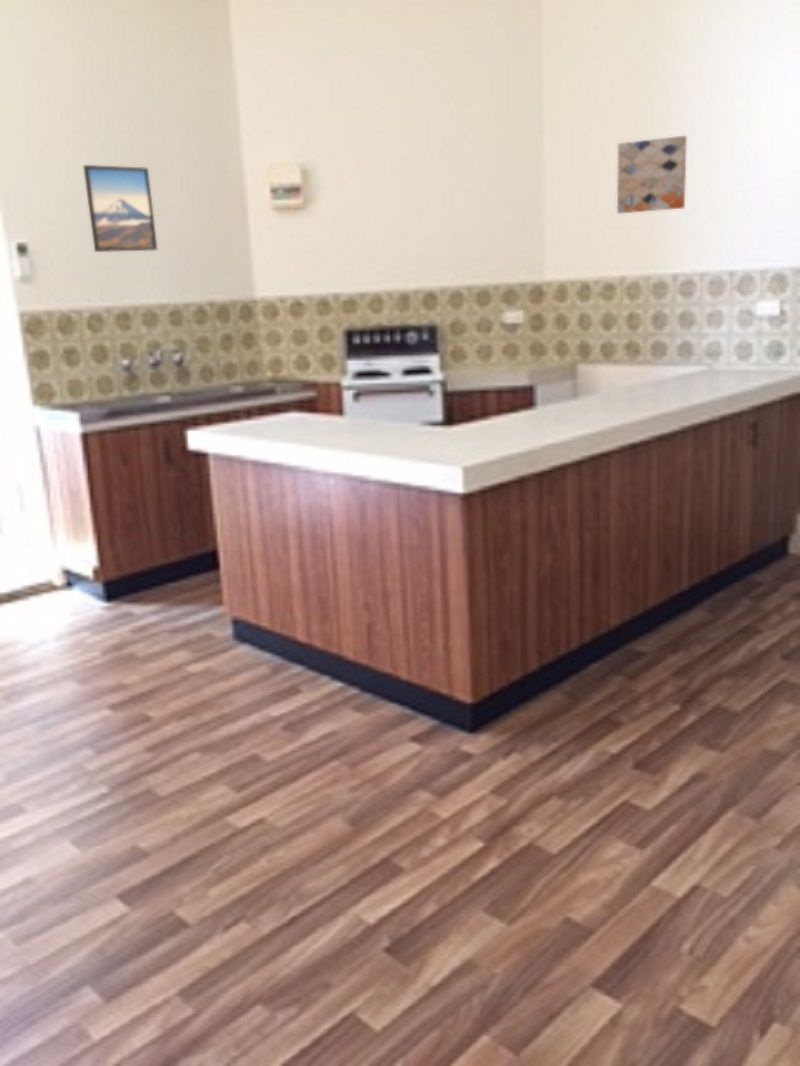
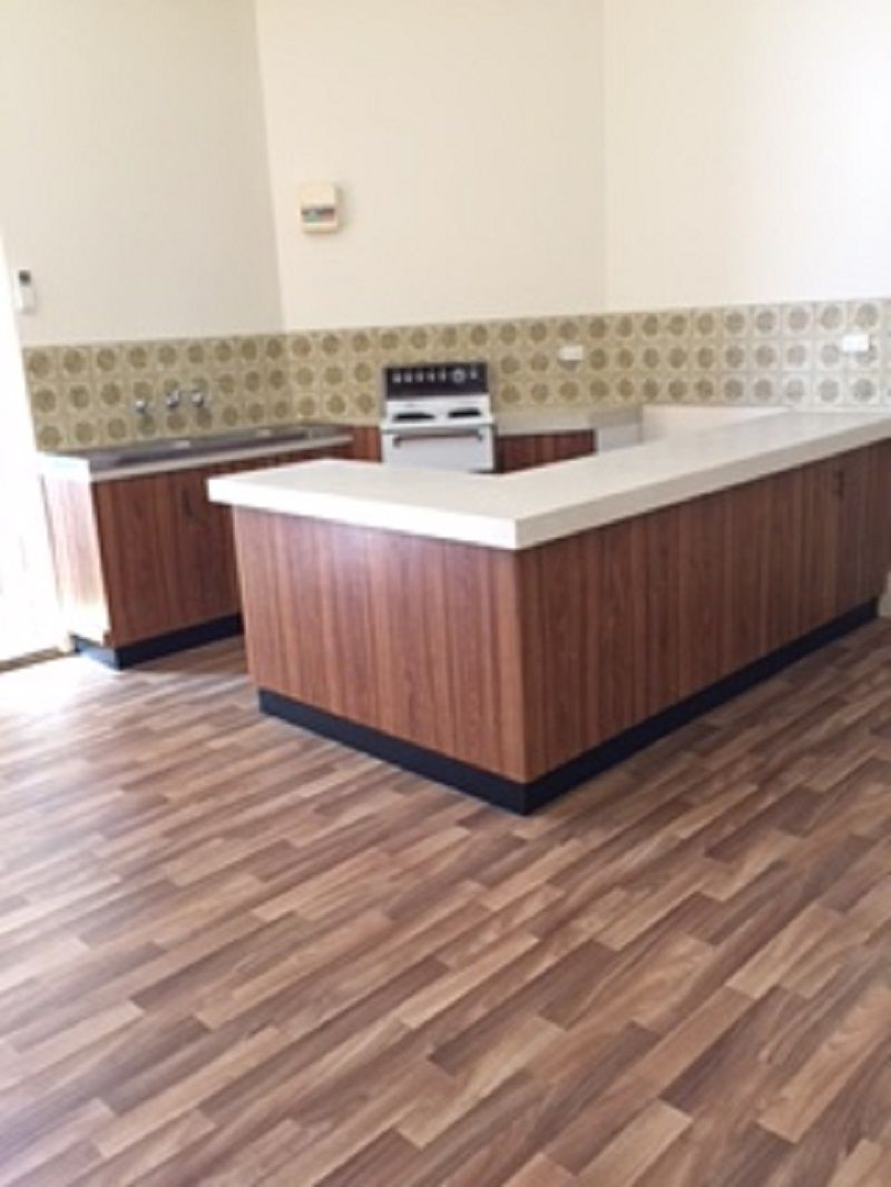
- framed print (121, 209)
- wall art (651, 175)
